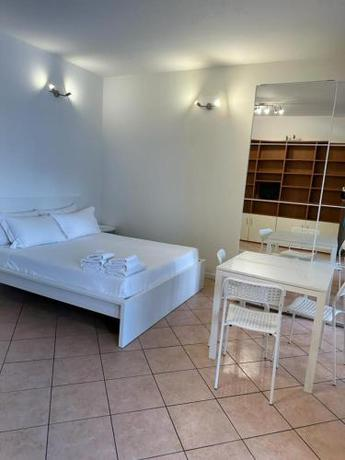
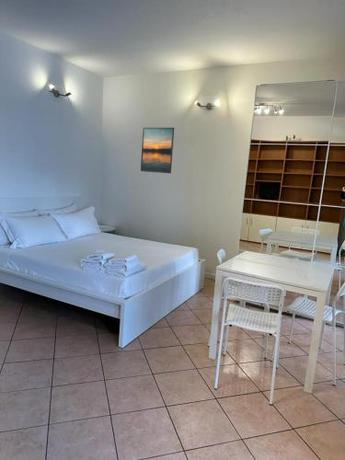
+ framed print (156, 150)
